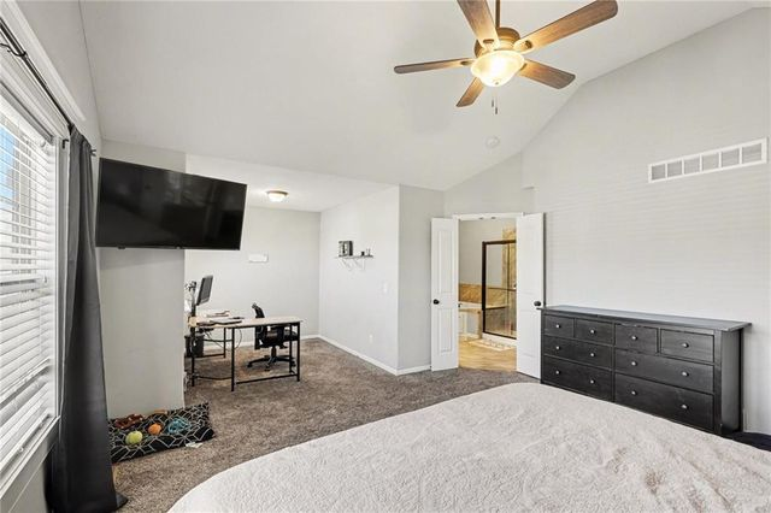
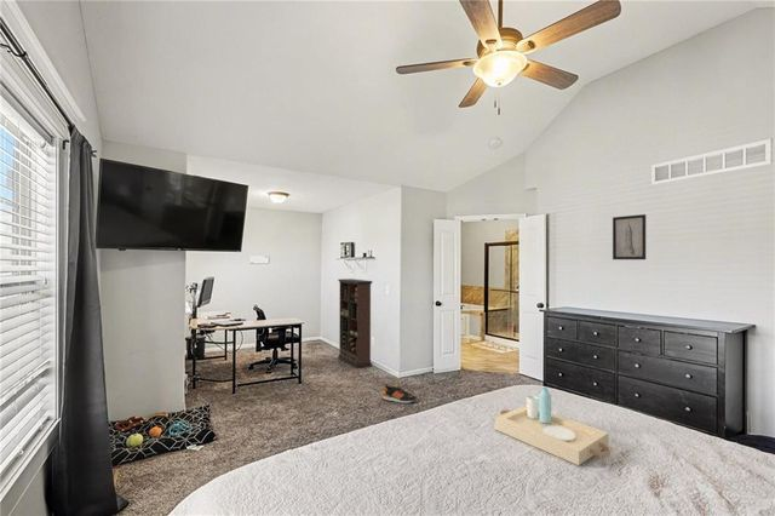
+ bookcase (354, 321)
+ shoe (398, 392)
+ serving tray (549, 415)
+ wall art (628, 237)
